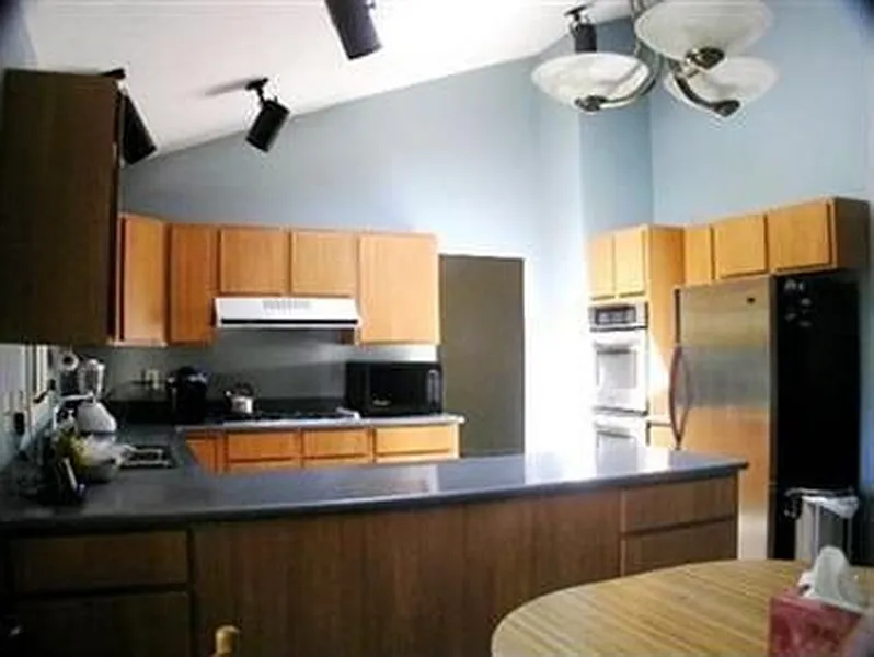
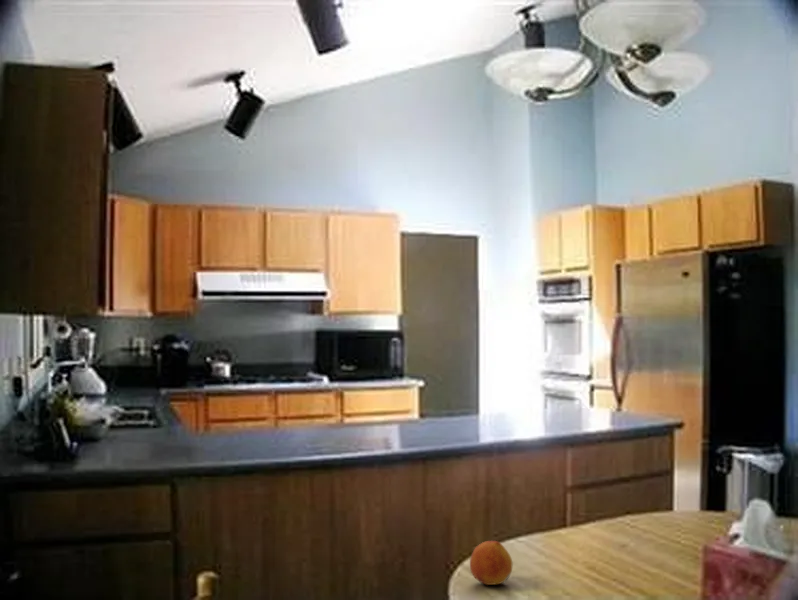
+ fruit (491, 561)
